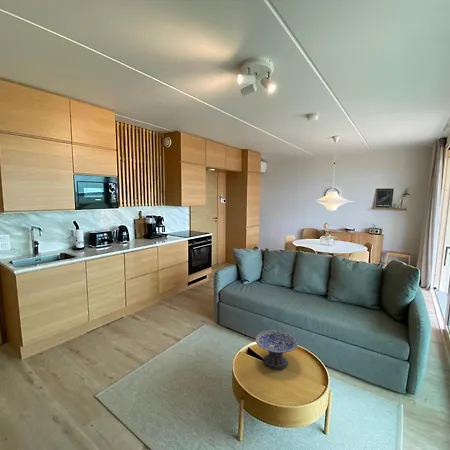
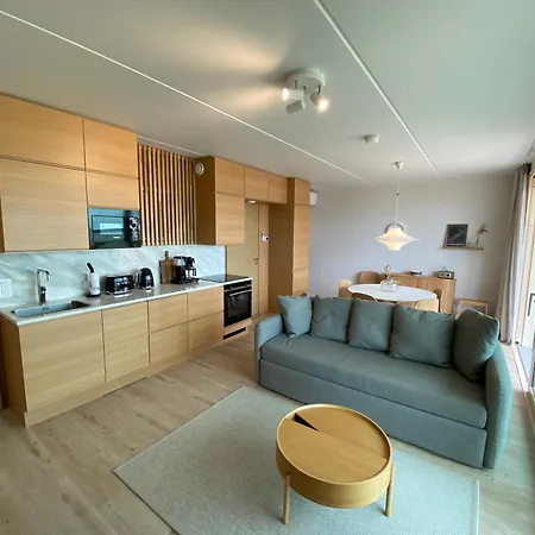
- decorative bowl (275, 350)
